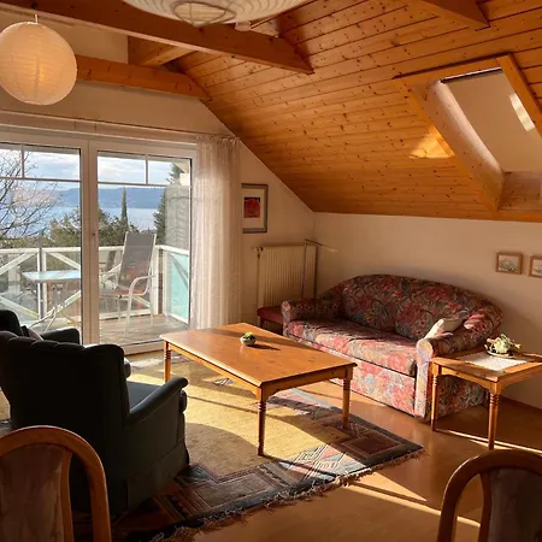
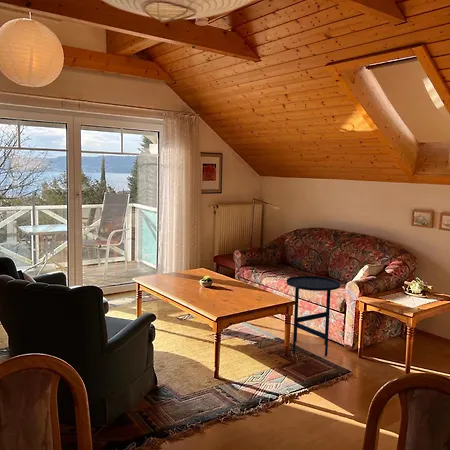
+ side table (311, 315)
